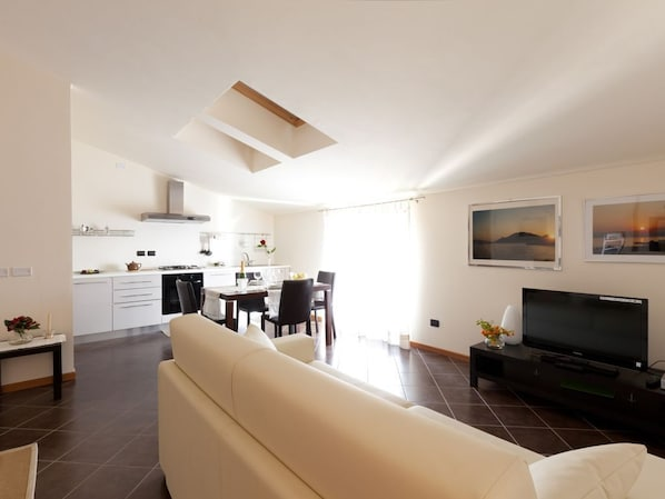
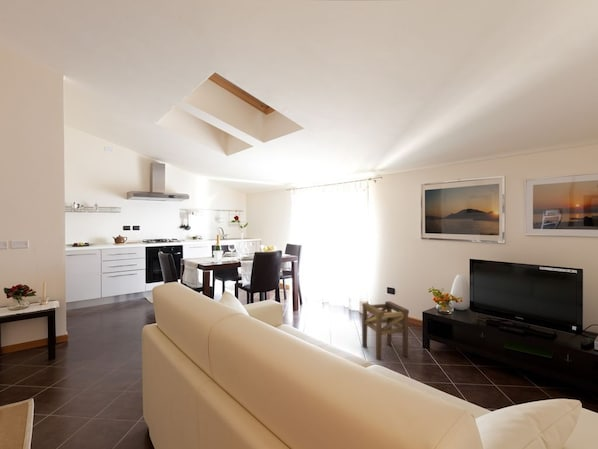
+ stool (384, 328)
